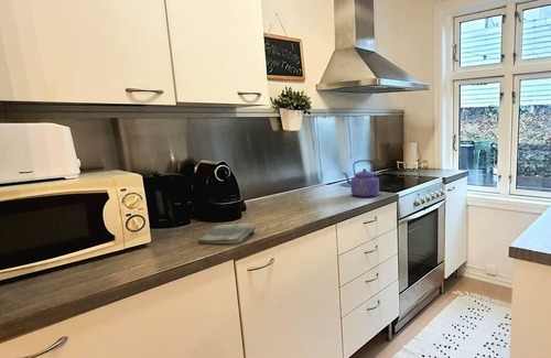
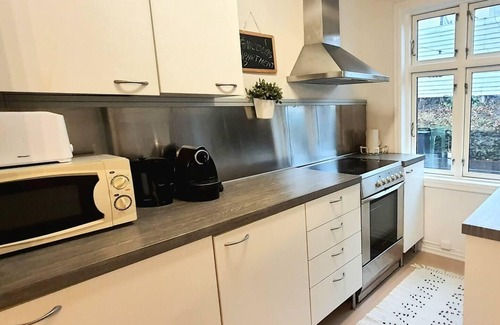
- dish towel (228, 232)
- kettle (359, 177)
